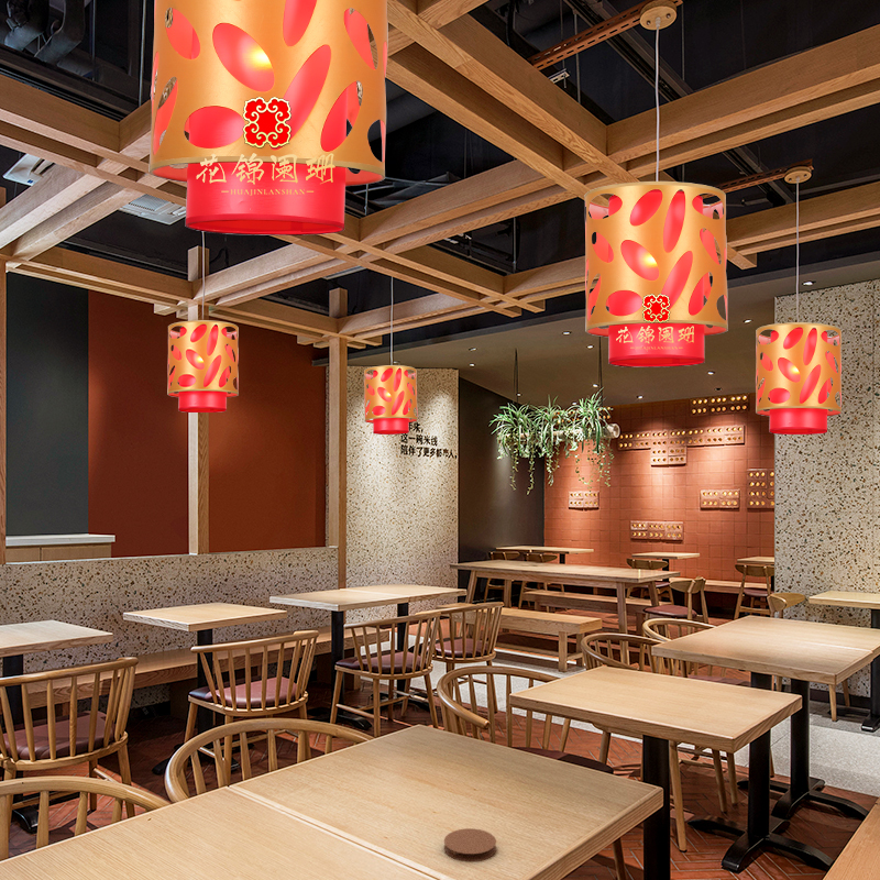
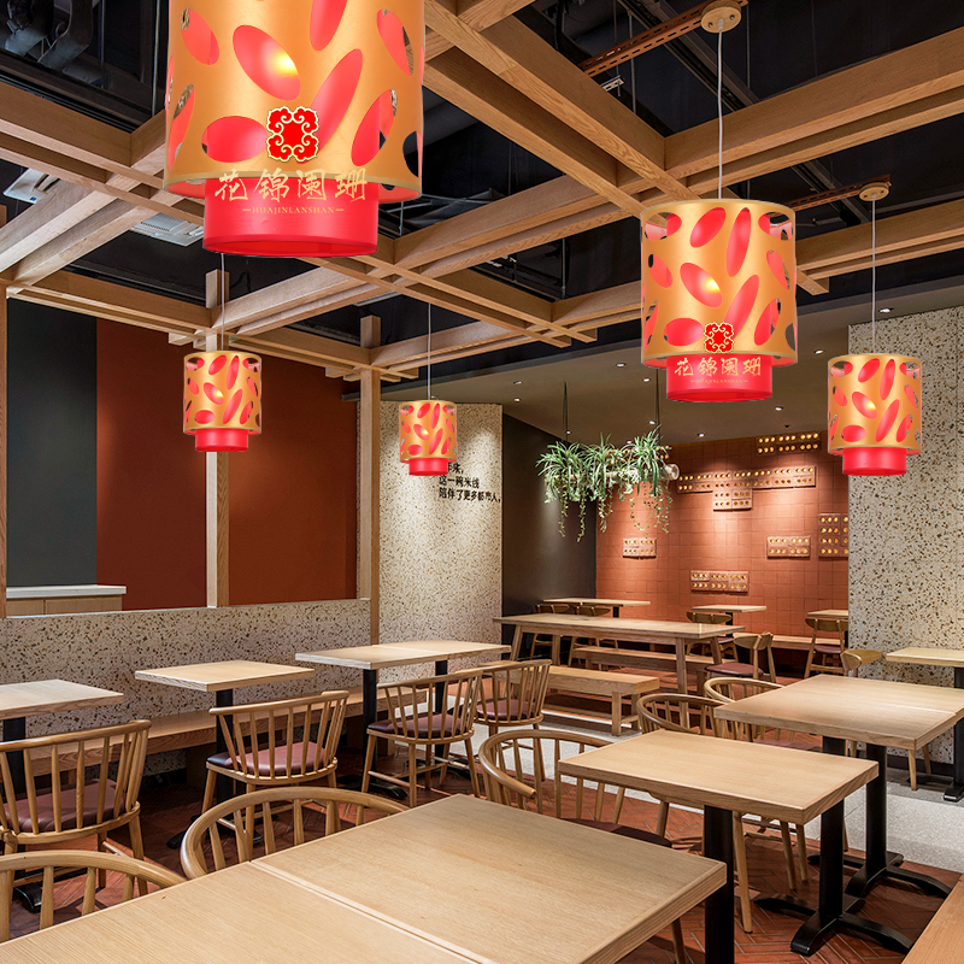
- coaster (470, 844)
